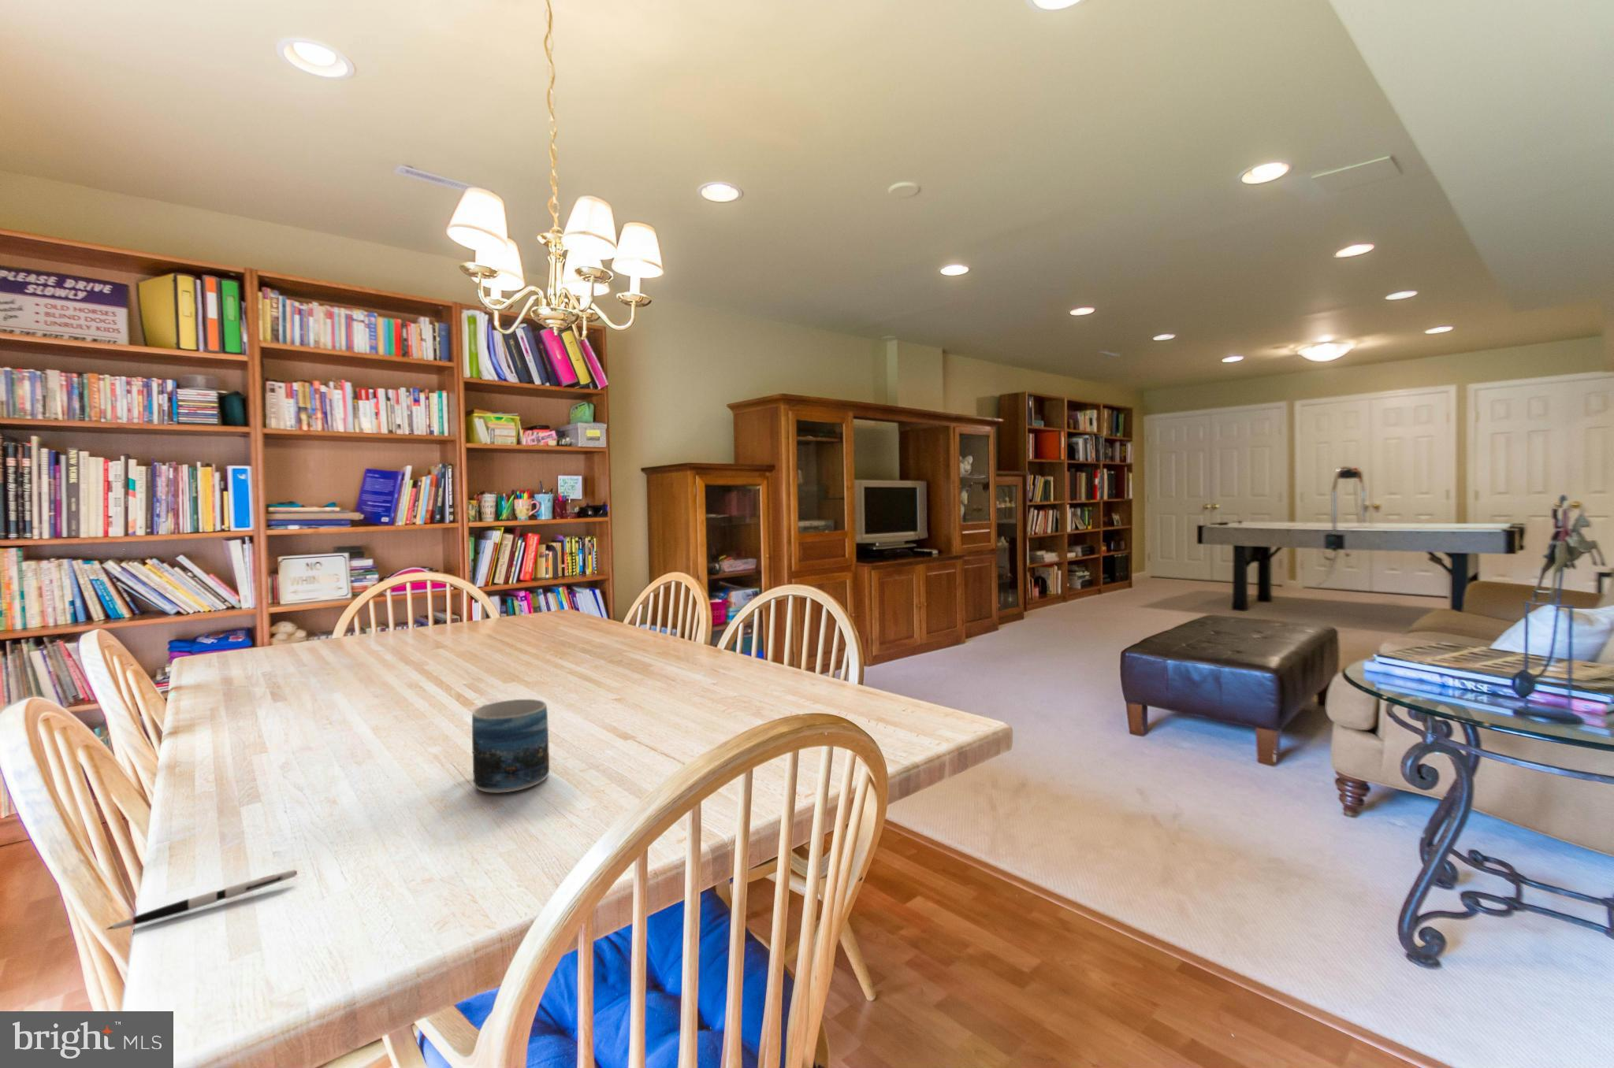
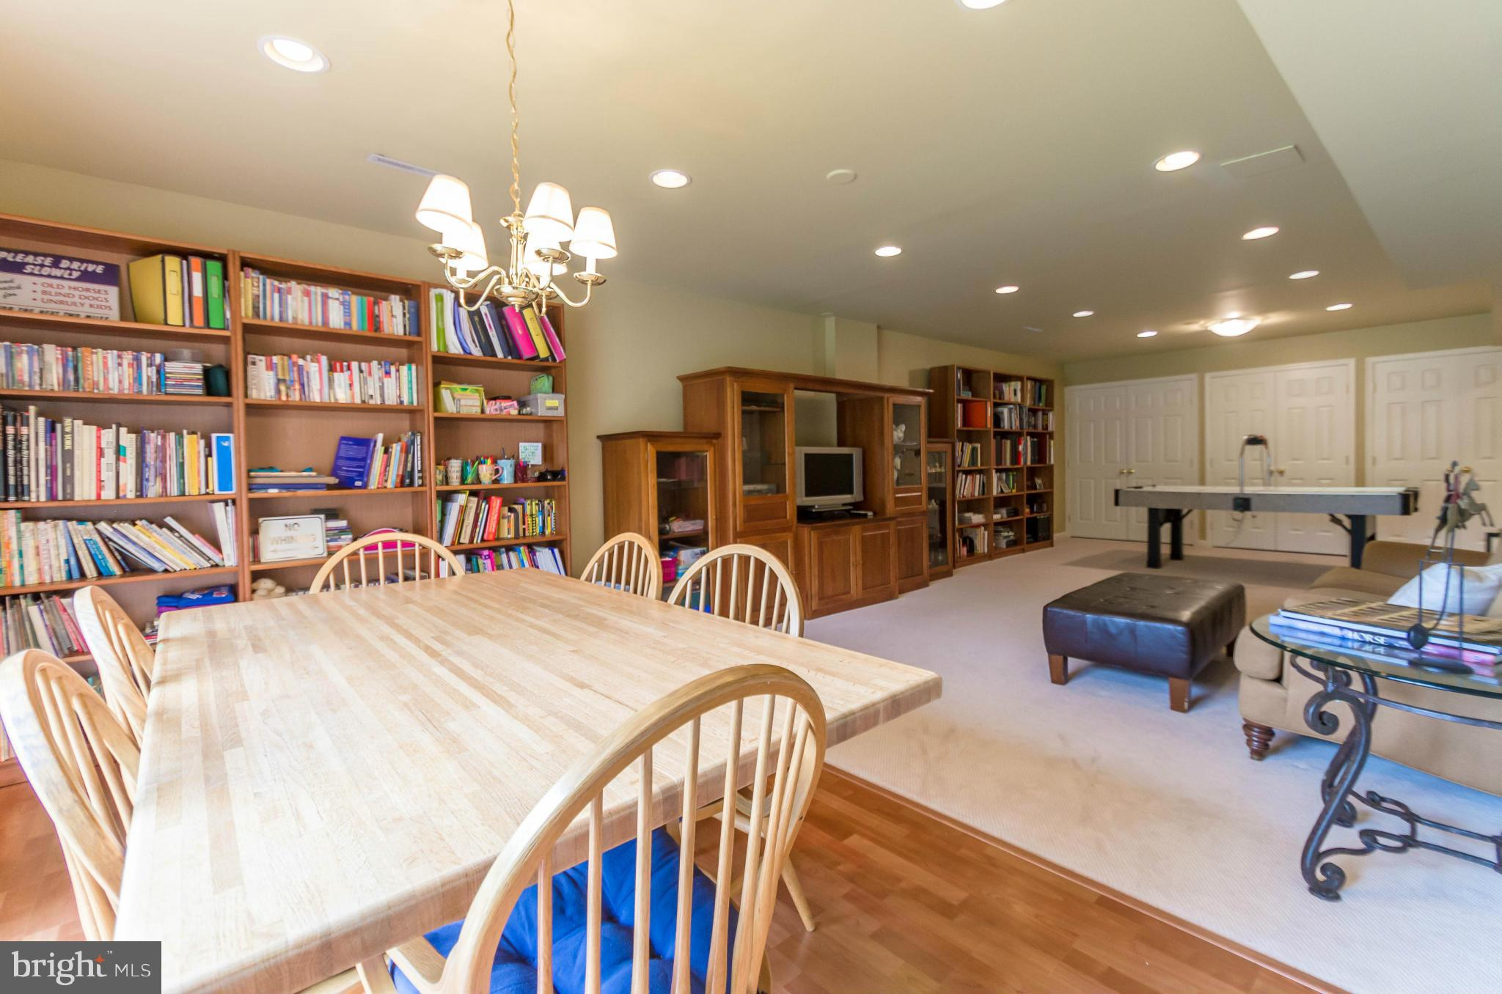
- pen (207, 899)
- mug (503, 740)
